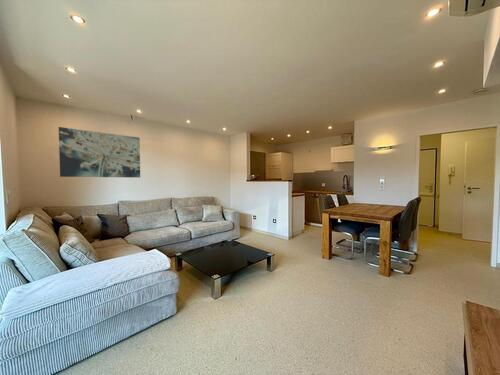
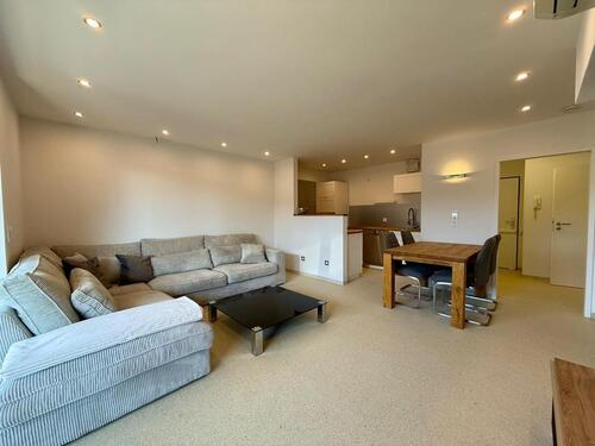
- wall art (103, 155)
